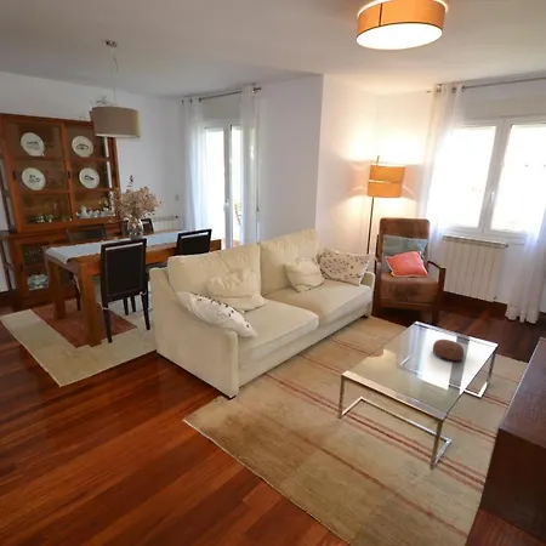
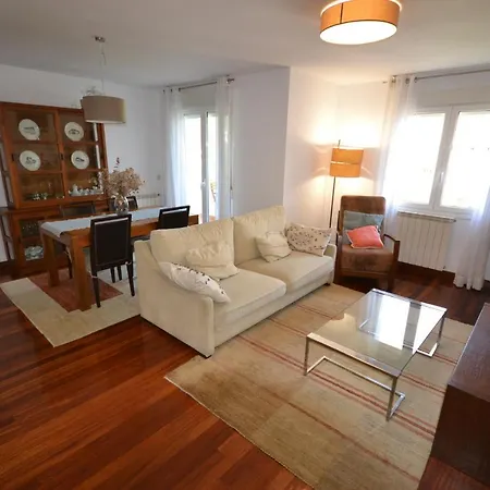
- decorative bowl (448, 348)
